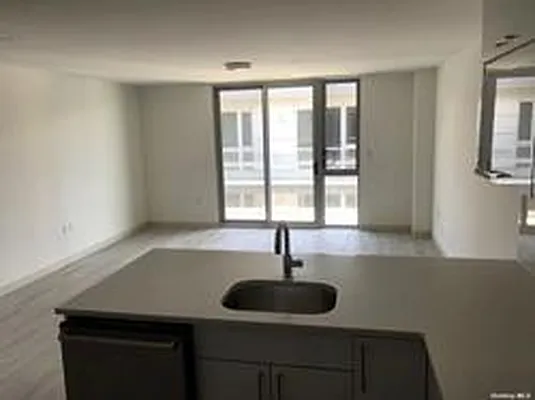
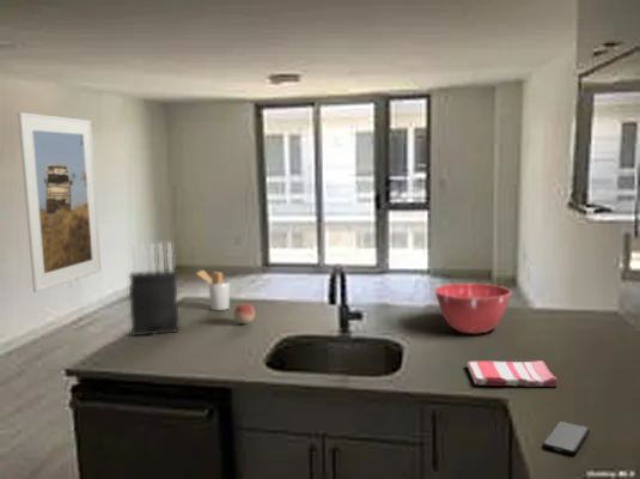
+ mixing bowl (471, 309)
+ dish towel (510, 371)
+ knife block (153, 287)
+ utensil holder (213, 289)
+ fruit (244, 313)
+ smartphone (566, 436)
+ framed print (63, 200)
